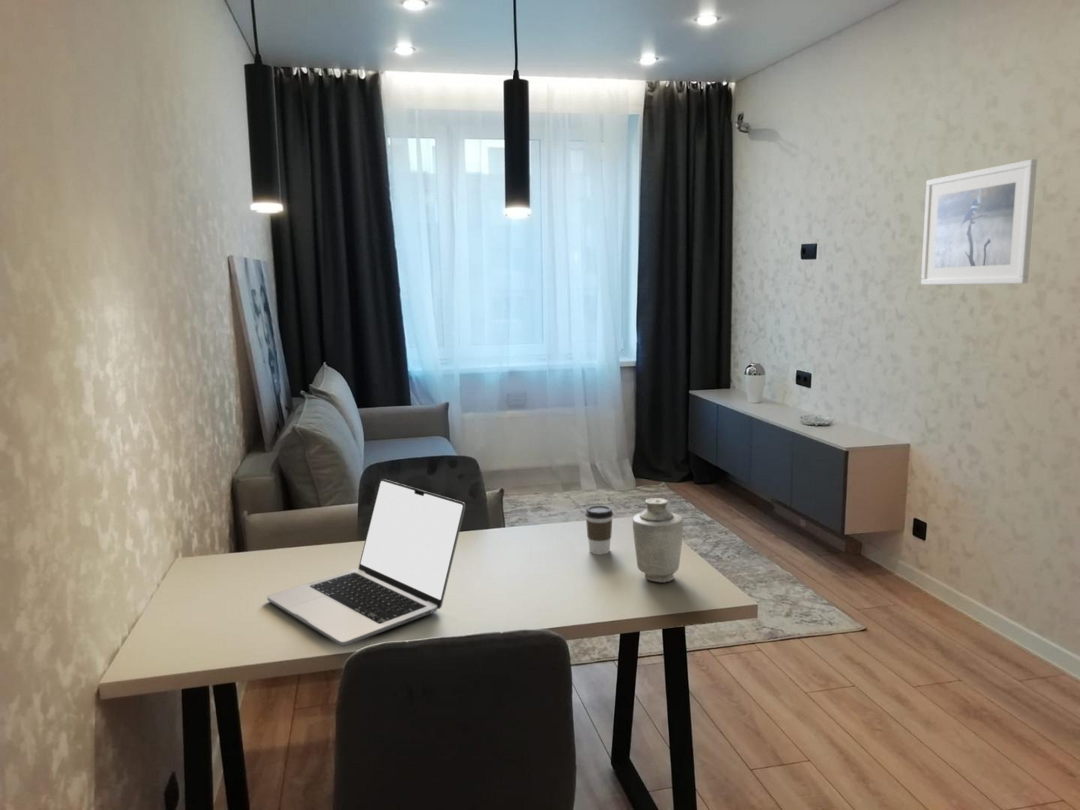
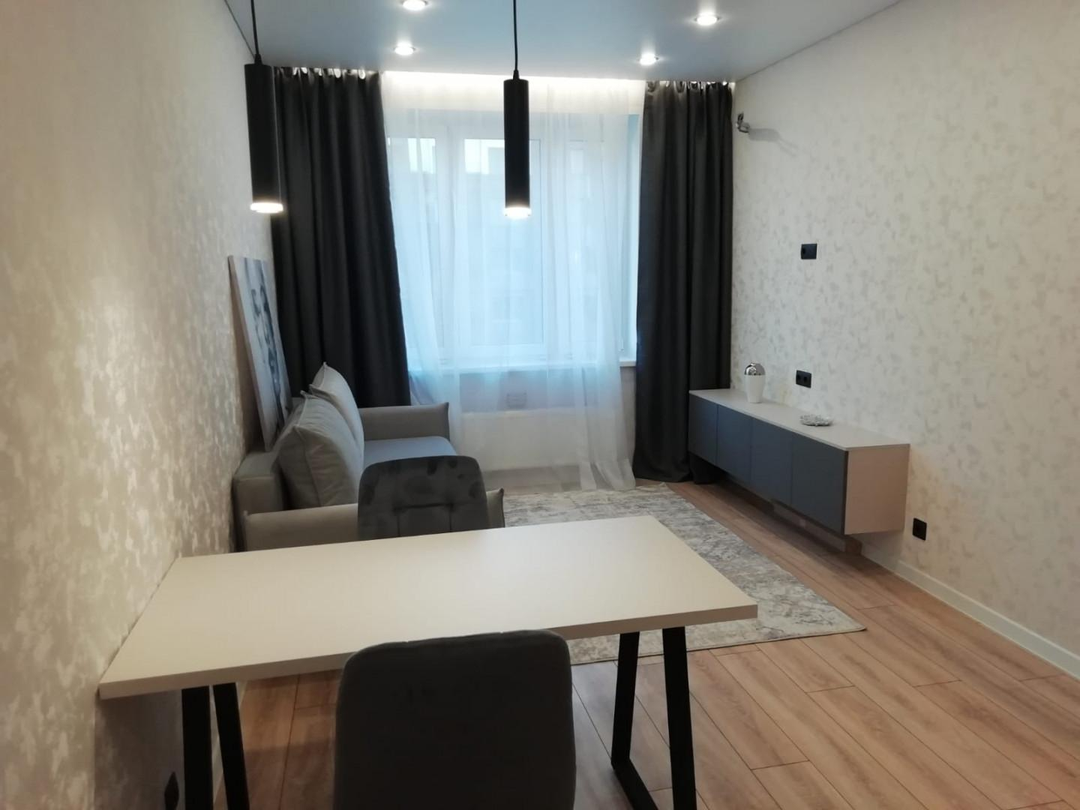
- vase (657, 539)
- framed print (973, 228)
- coffee cup (599, 530)
- laptop (364, 553)
